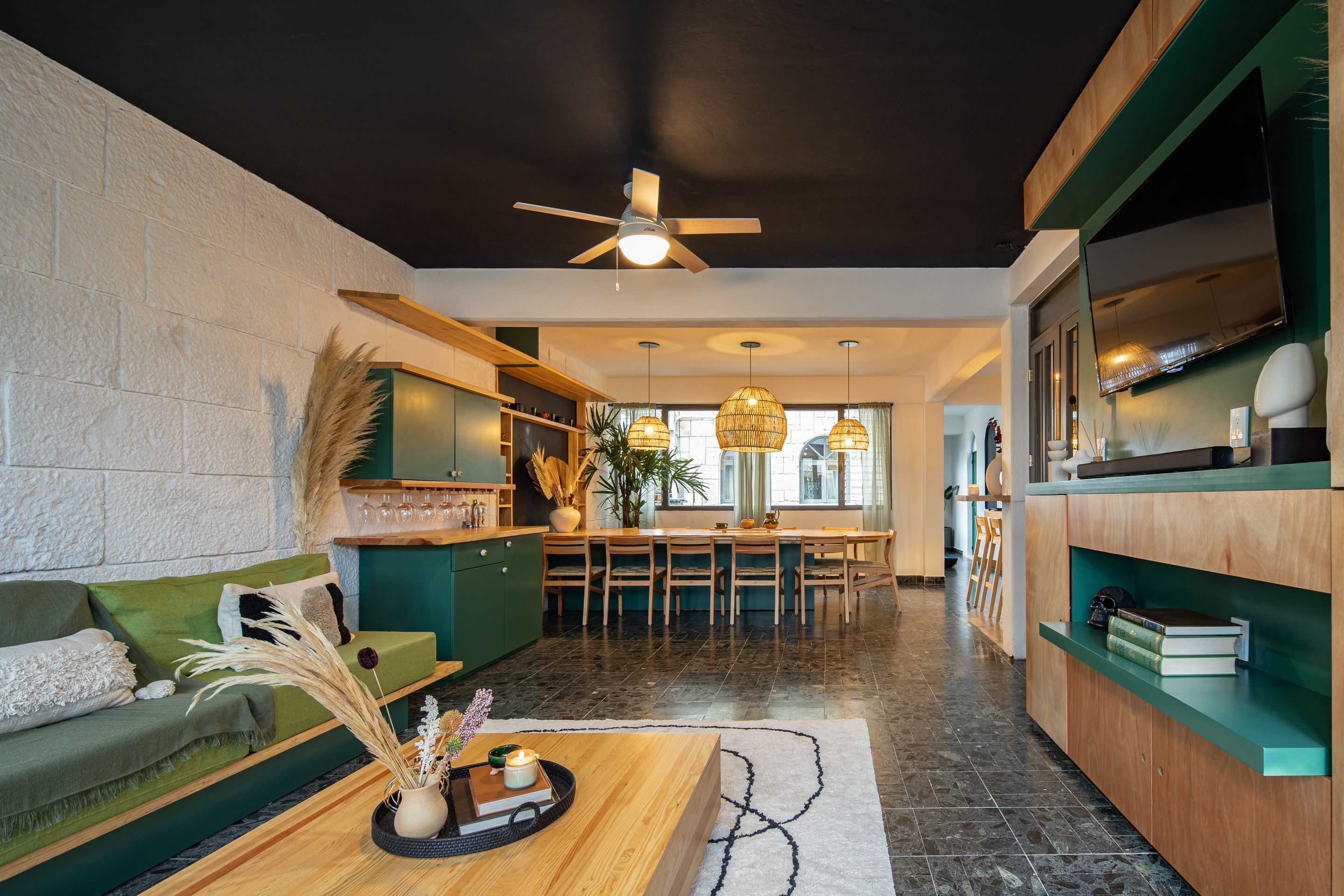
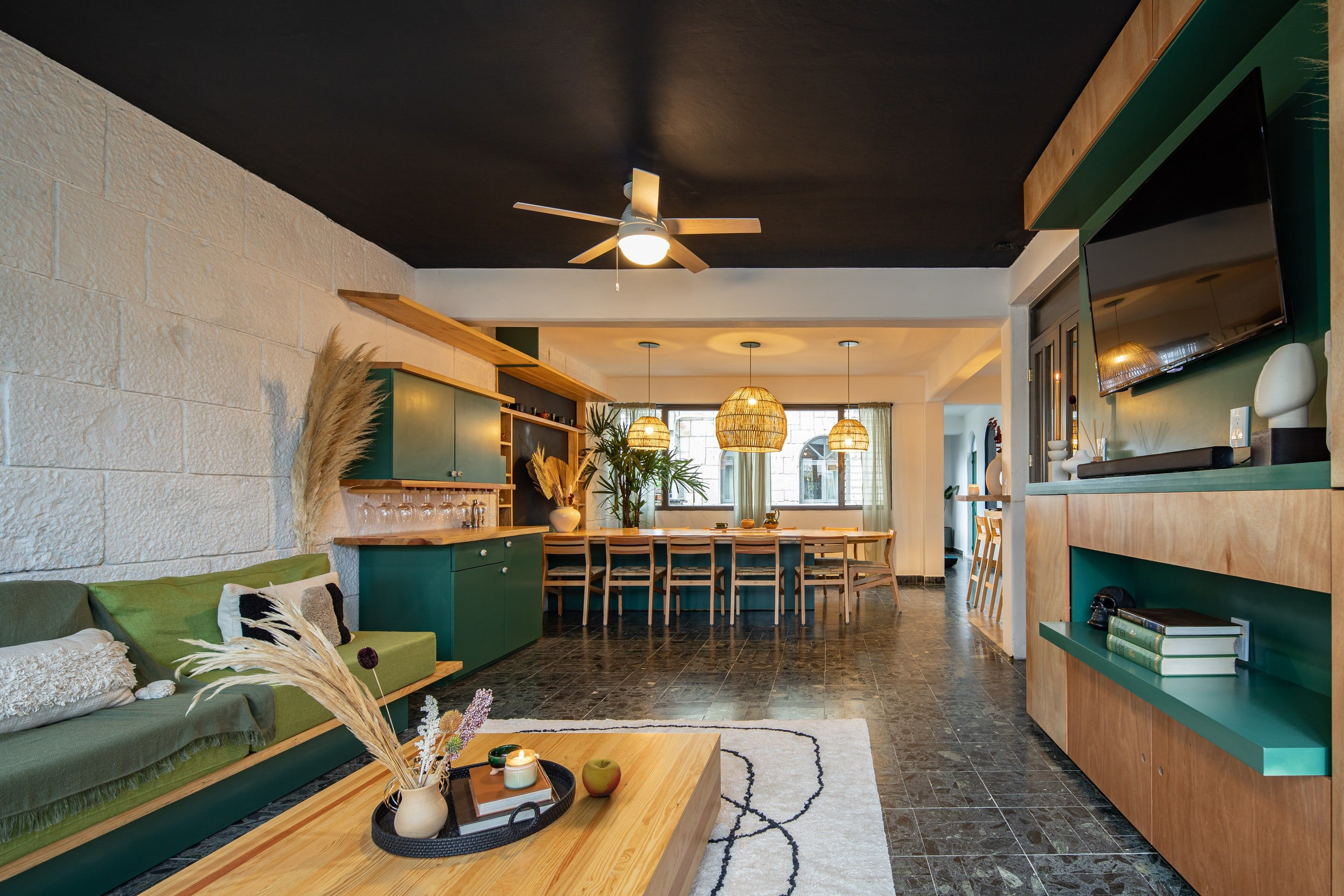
+ apple (601, 777)
